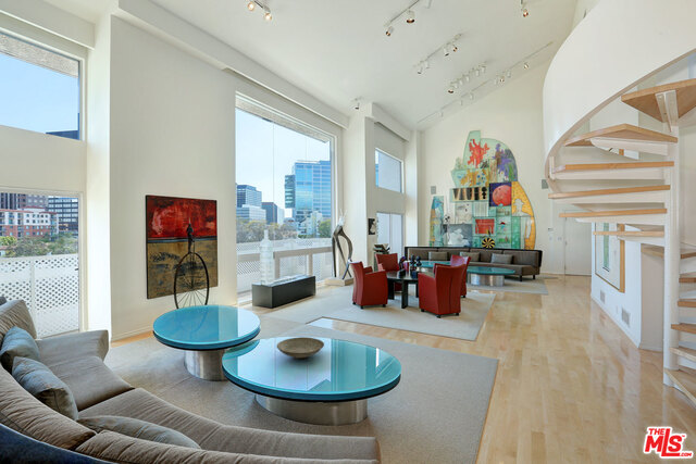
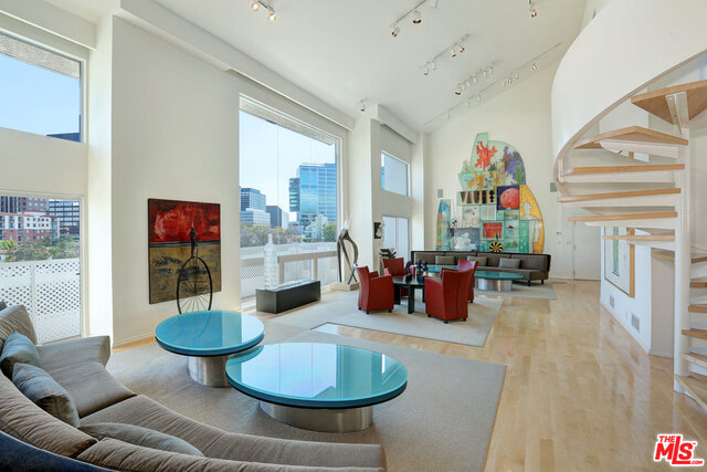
- decorative bowl (300, 350)
